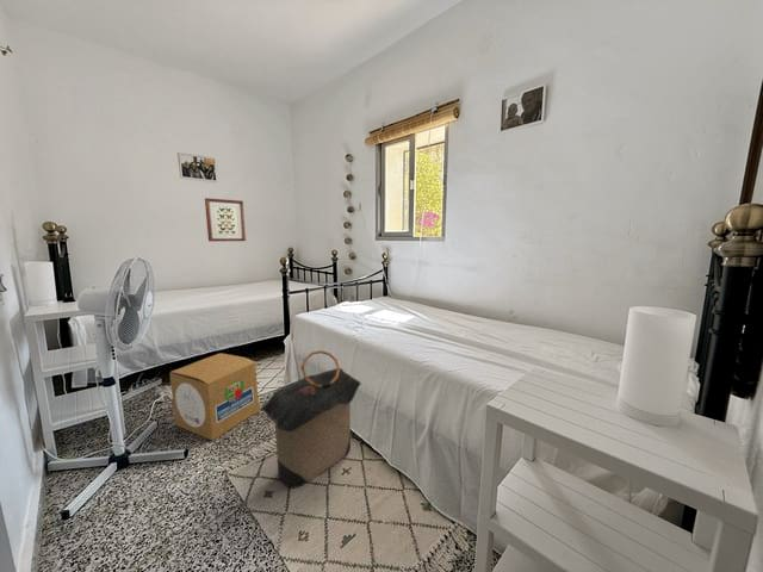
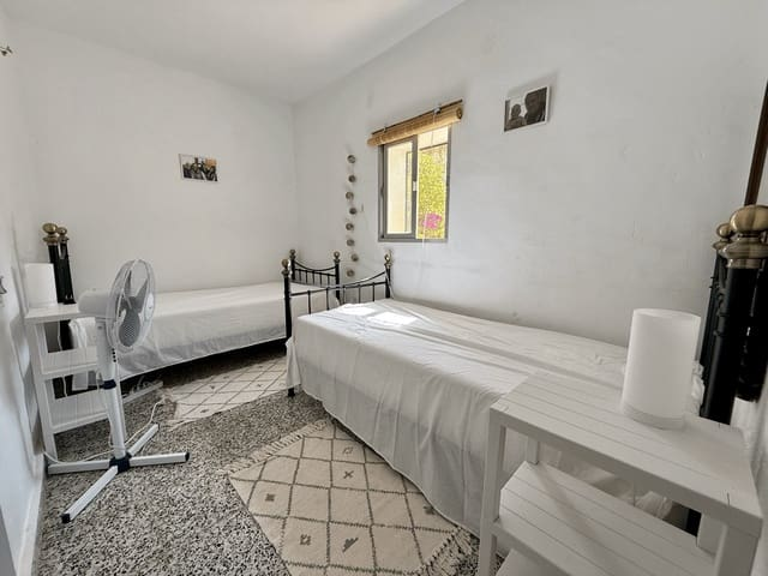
- wall art (225, 220)
- cardboard box (216, 391)
- laundry hamper (314, 412)
